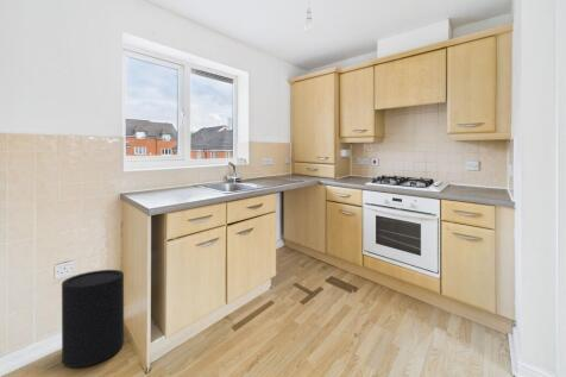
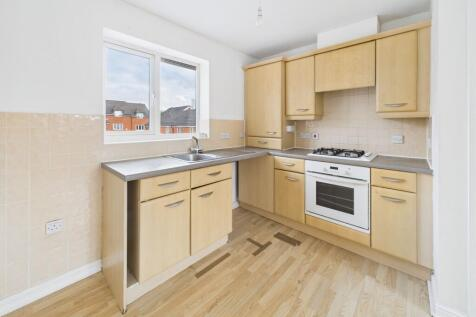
- waste bin (94, 314)
